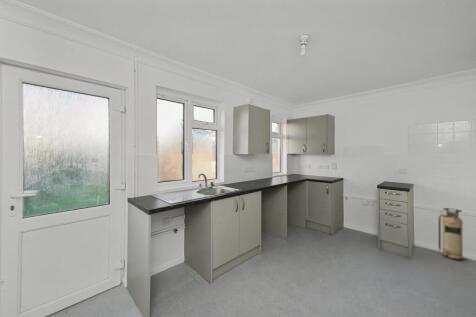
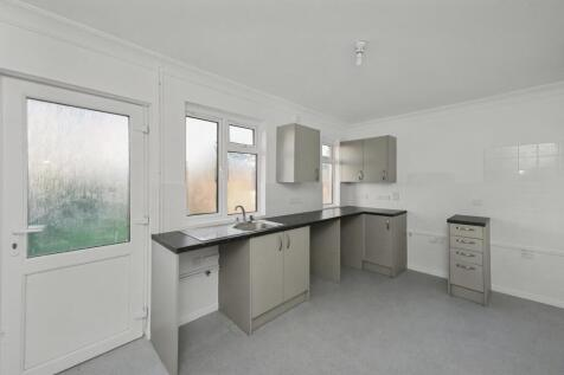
- fire extinguisher (450, 232)
